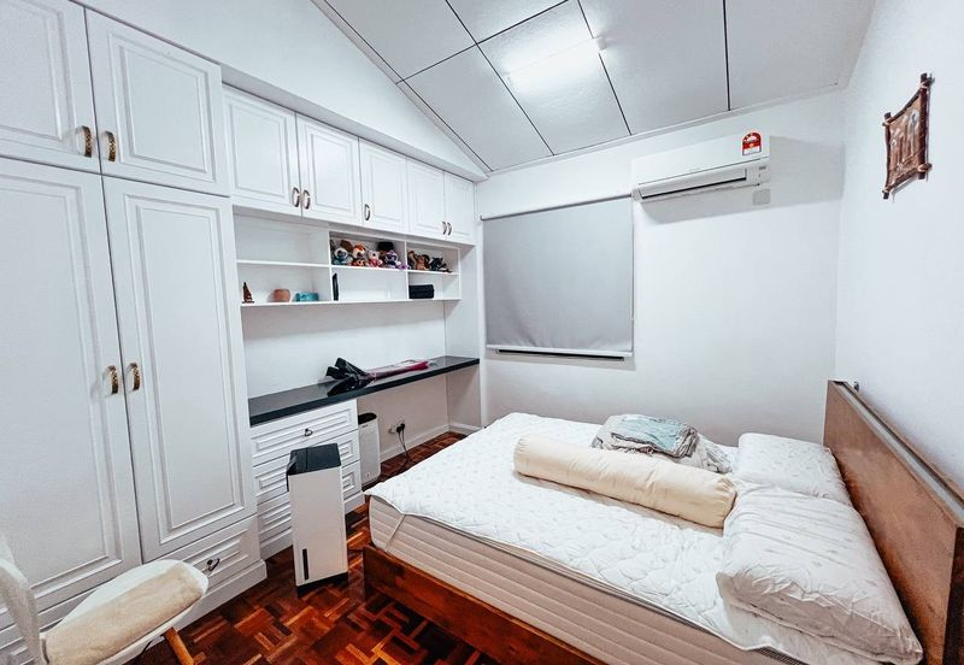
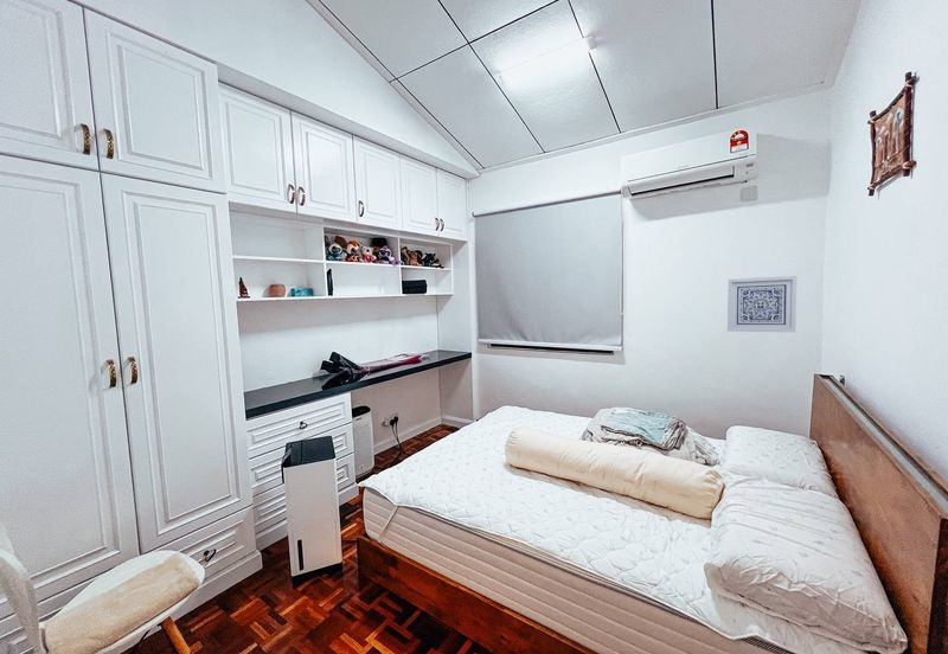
+ wall art (760, 304)
